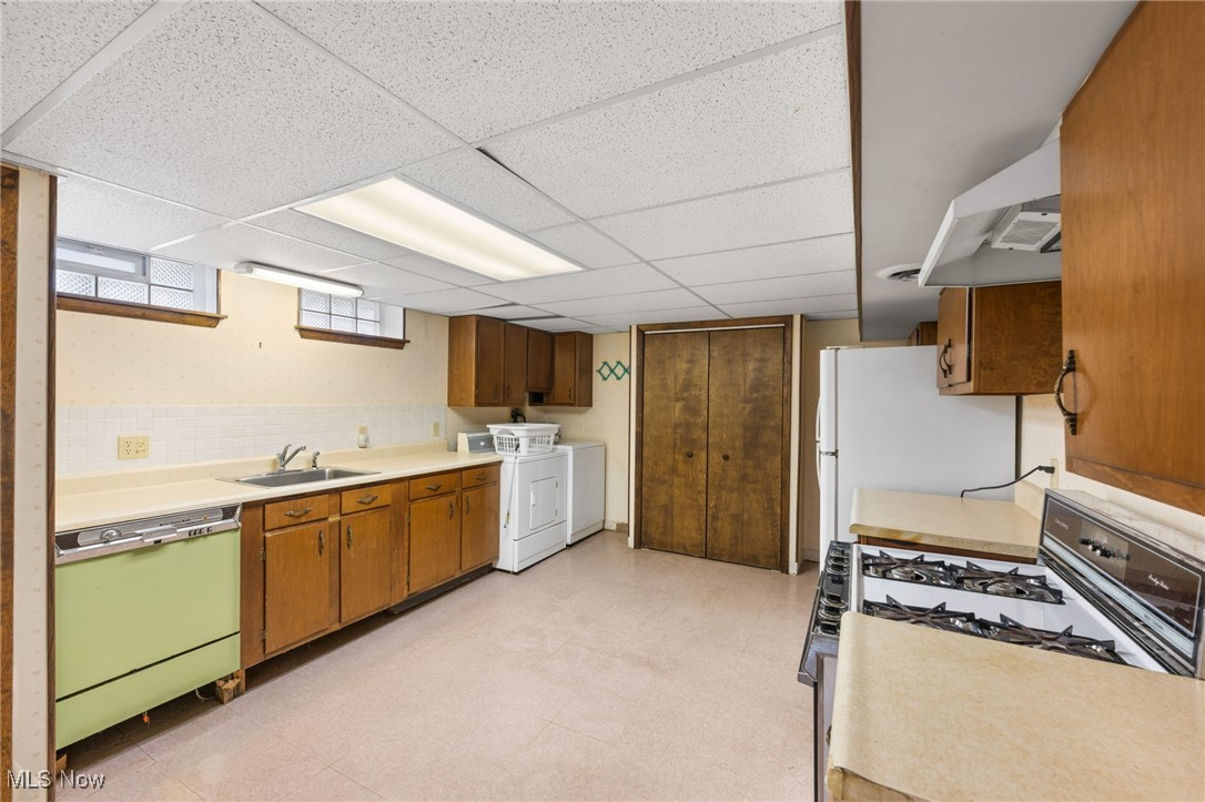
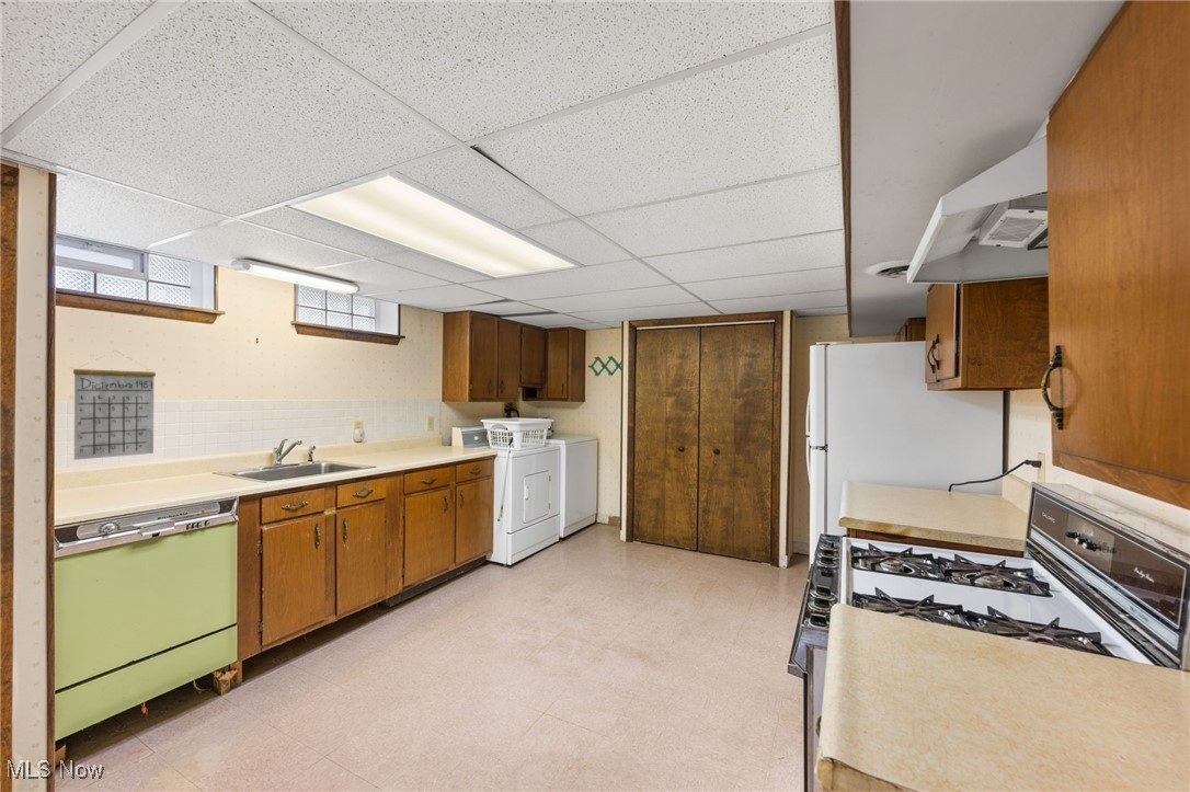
+ calendar (116, 403)
